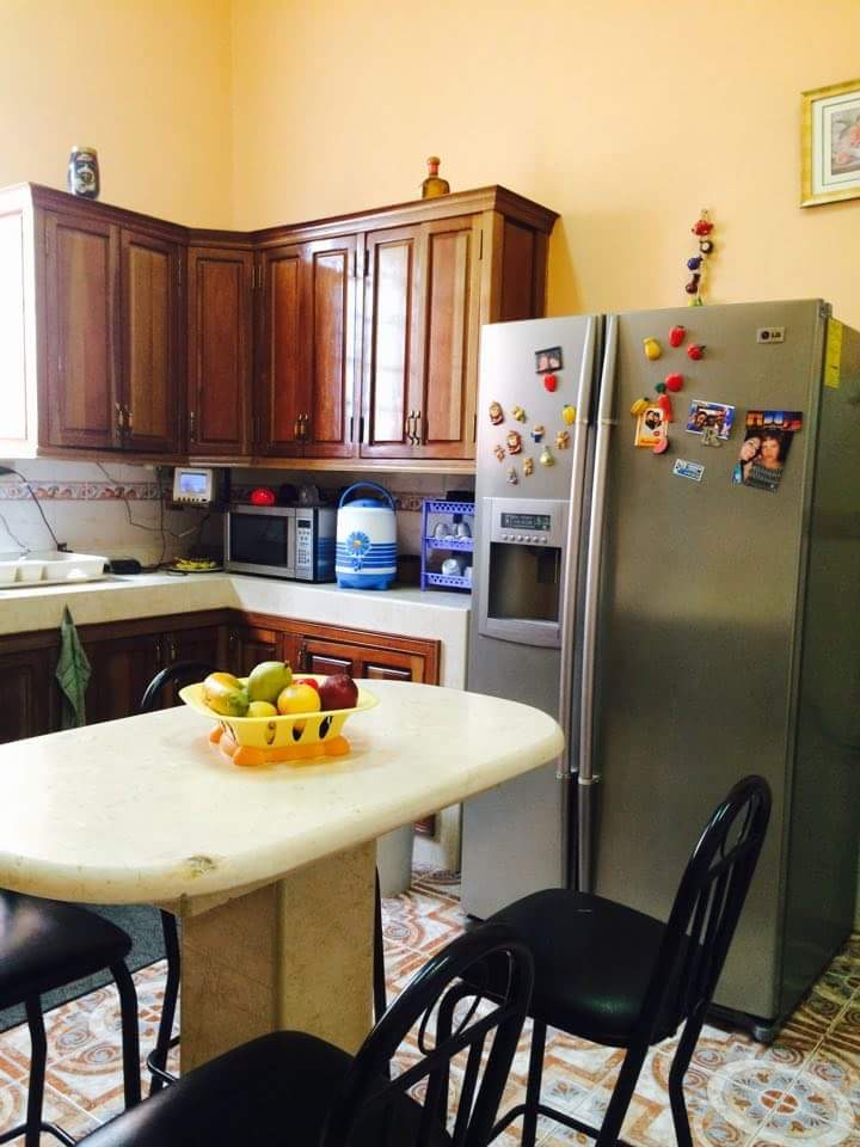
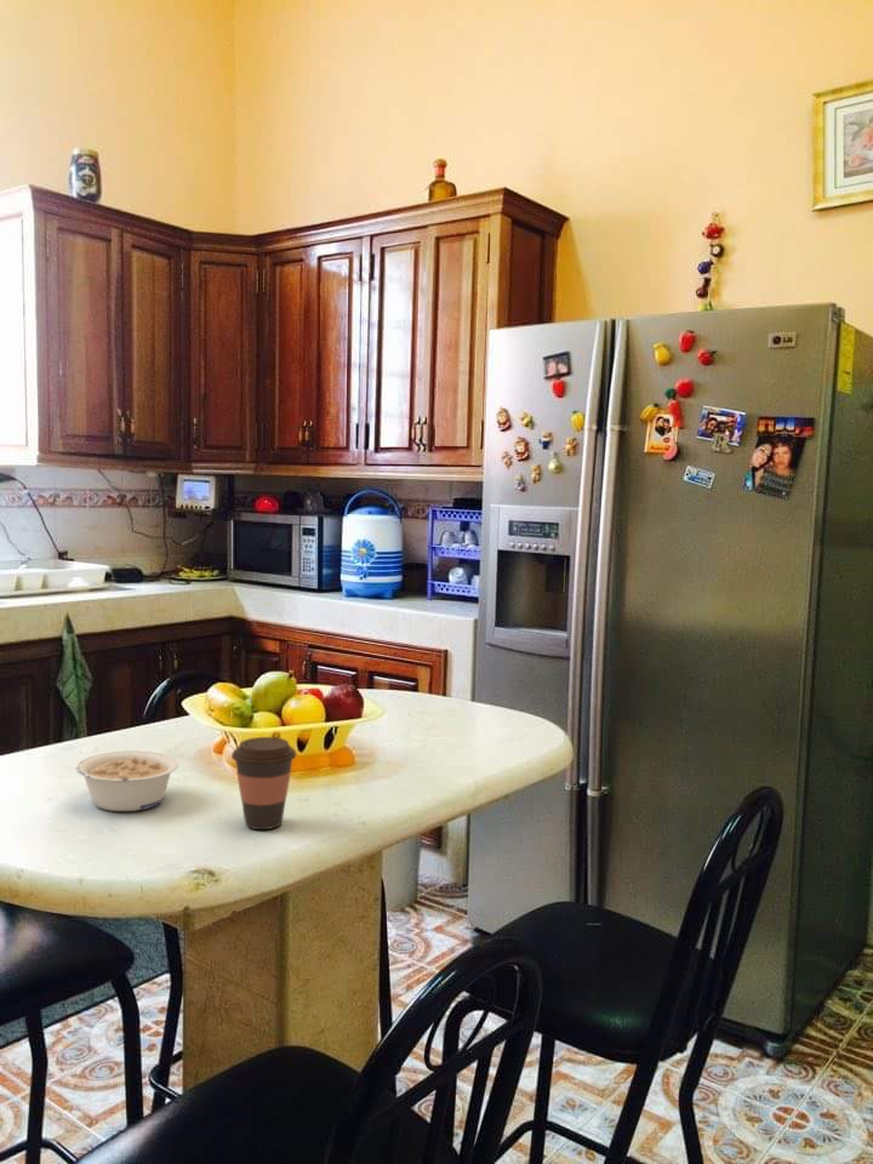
+ legume (130, 780)
+ coffee cup (263, 783)
